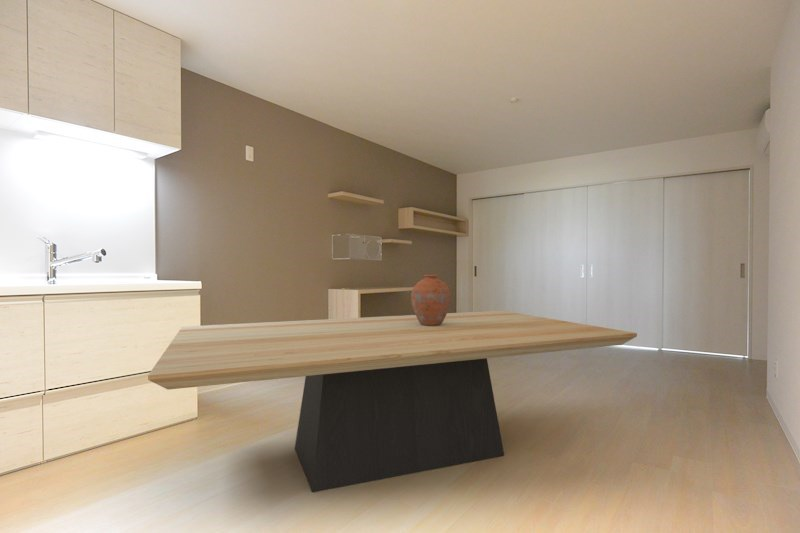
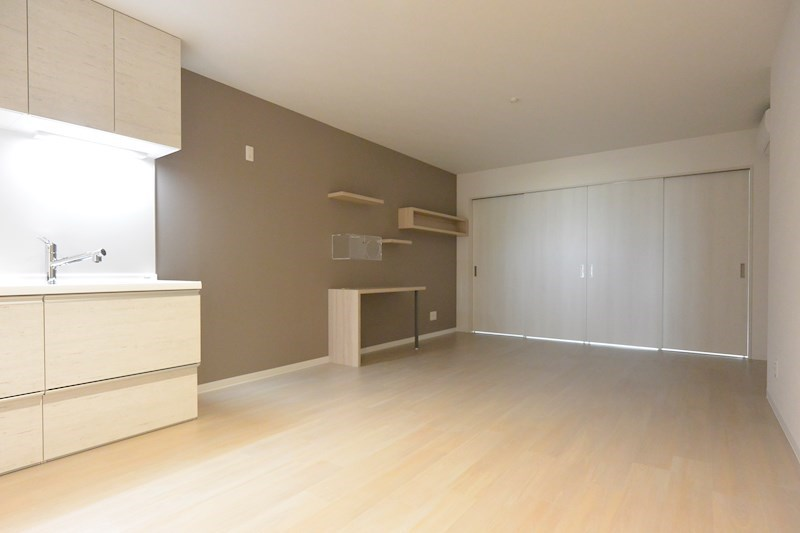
- vase (430, 299)
- dining table (397, 390)
